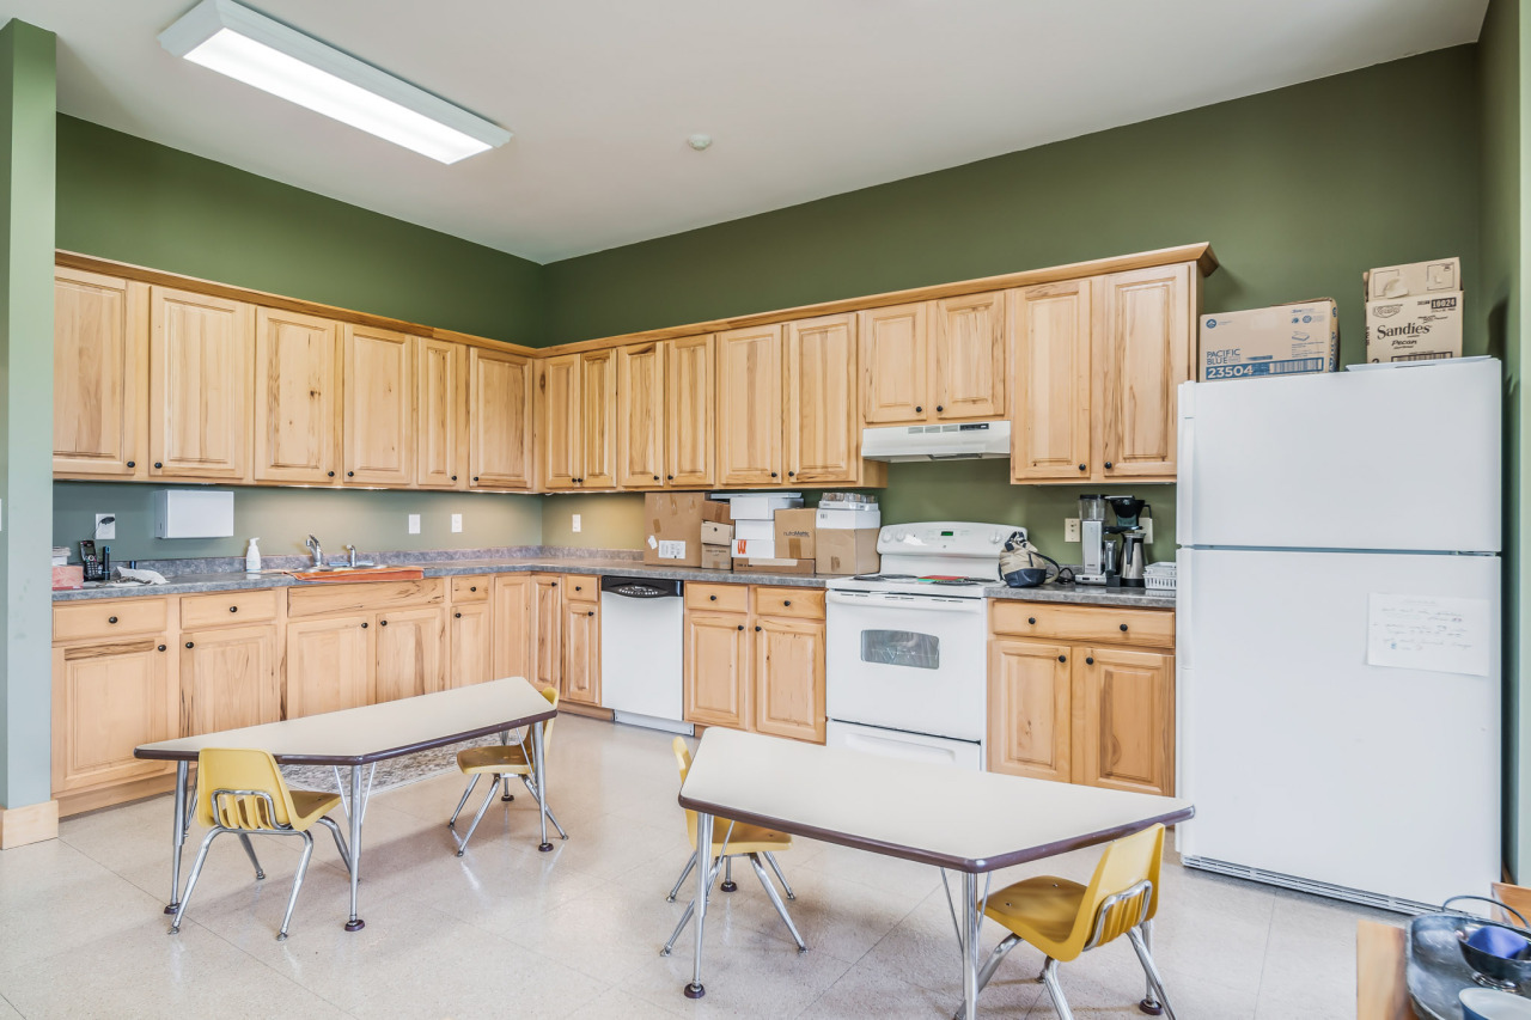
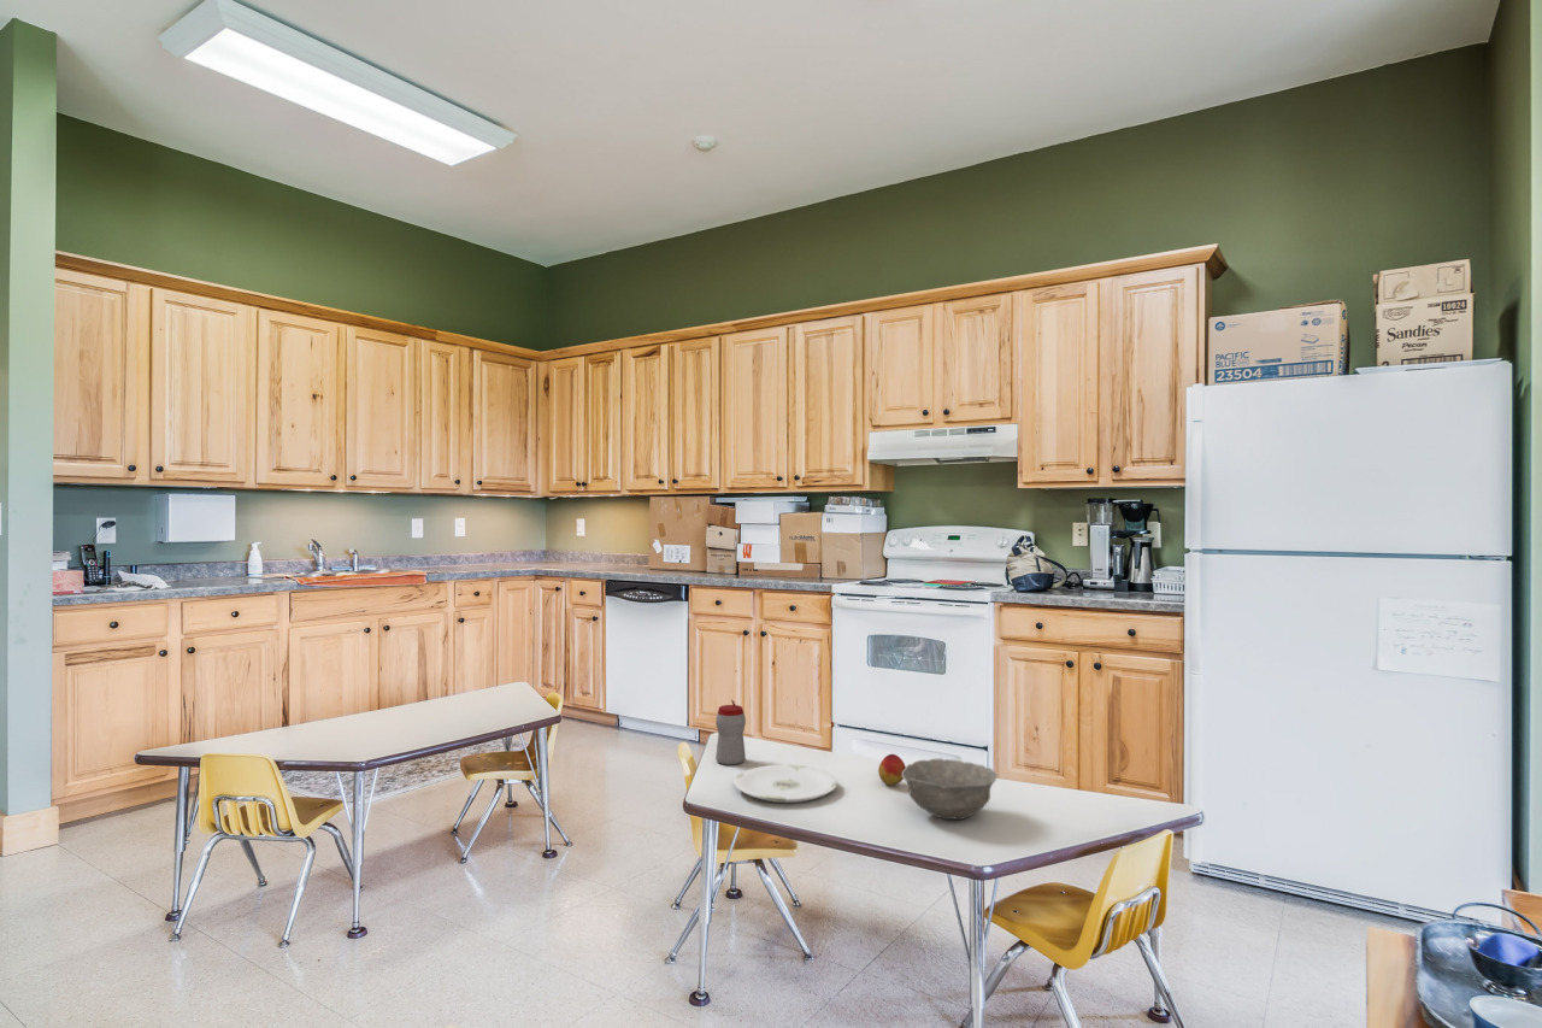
+ bowl (948, 793)
+ plate (785, 785)
+ peach (891, 769)
+ sippy cup (730, 729)
